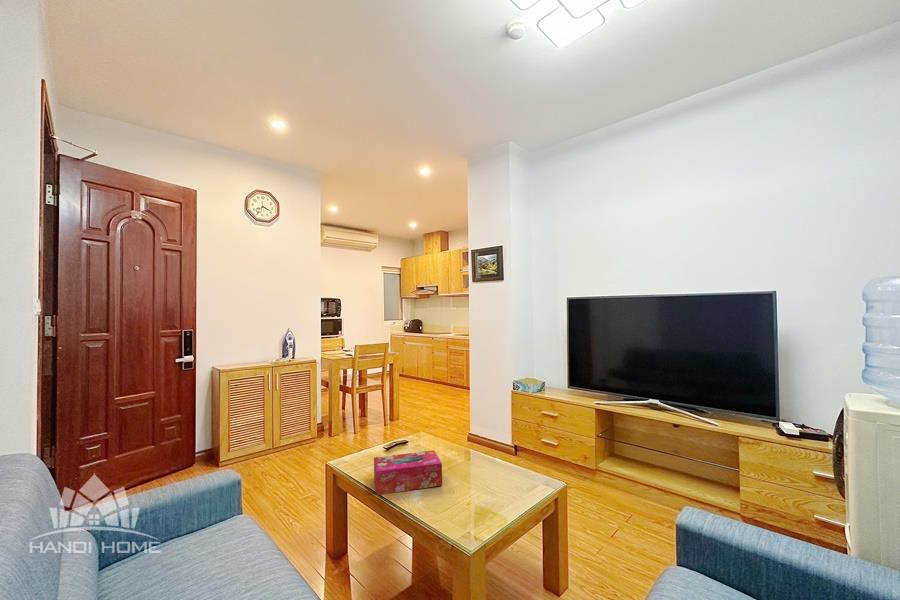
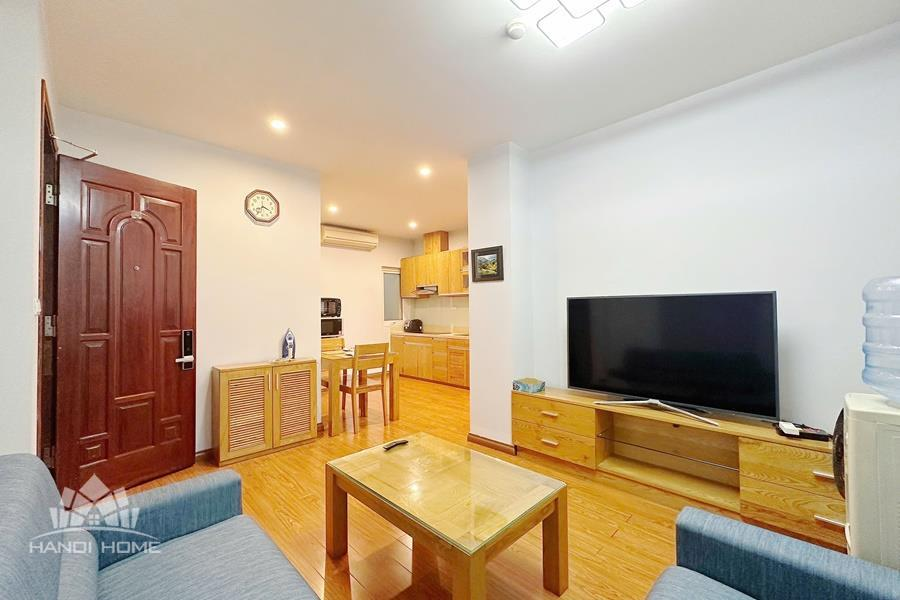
- tissue box (407, 471)
